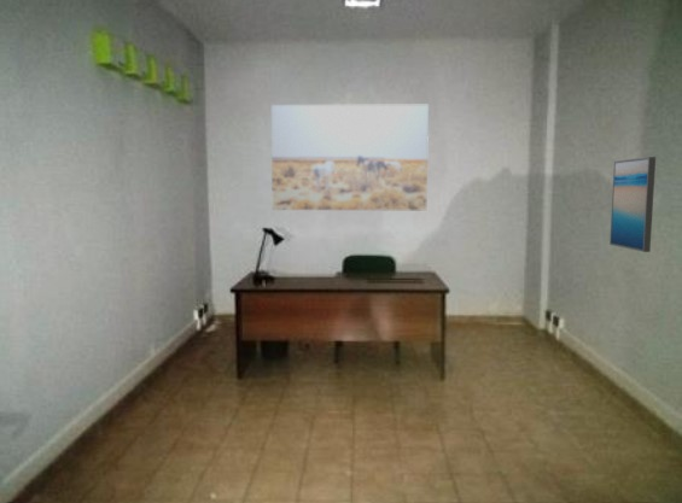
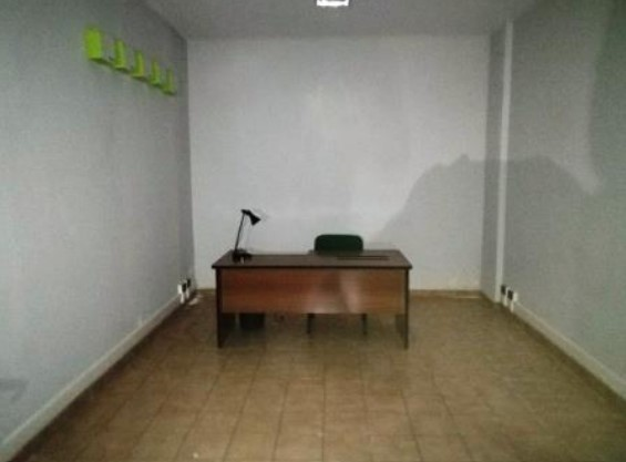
- wall art (630, 204)
- wall art (349, 158)
